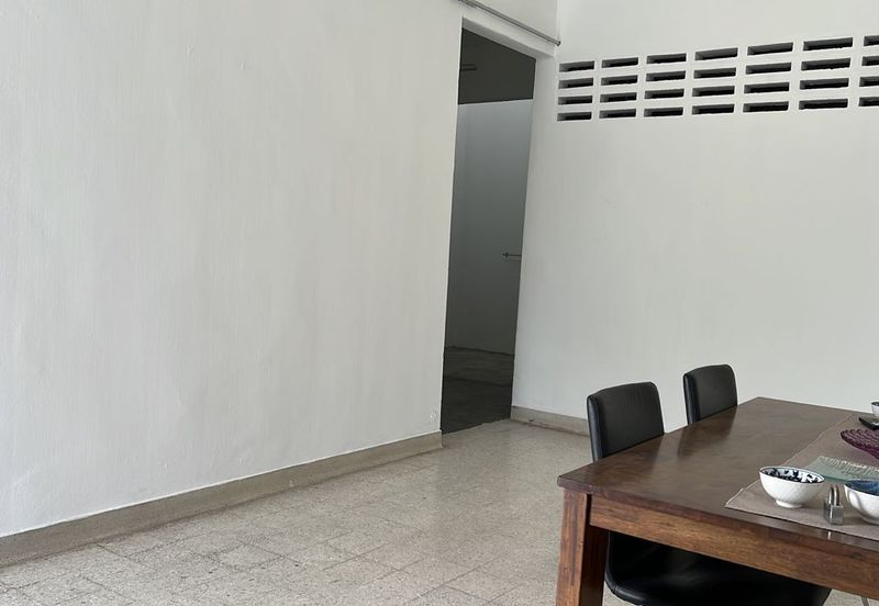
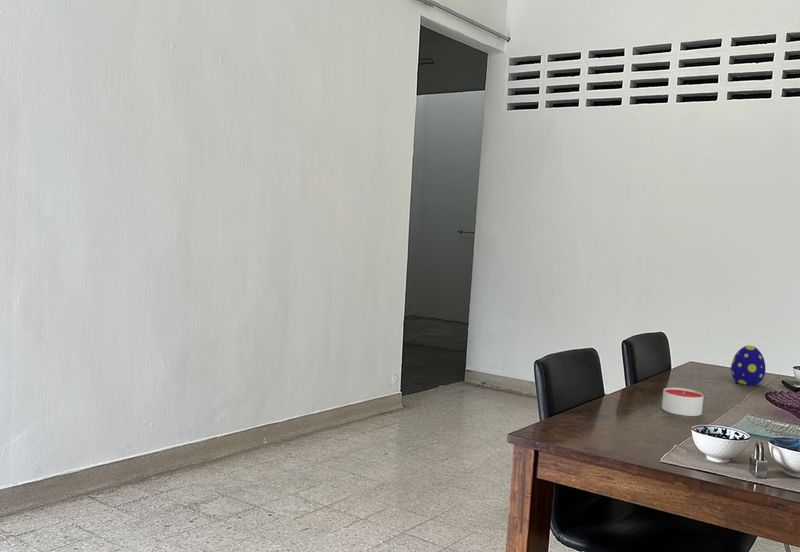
+ decorative egg (748, 364)
+ candle (682, 400)
